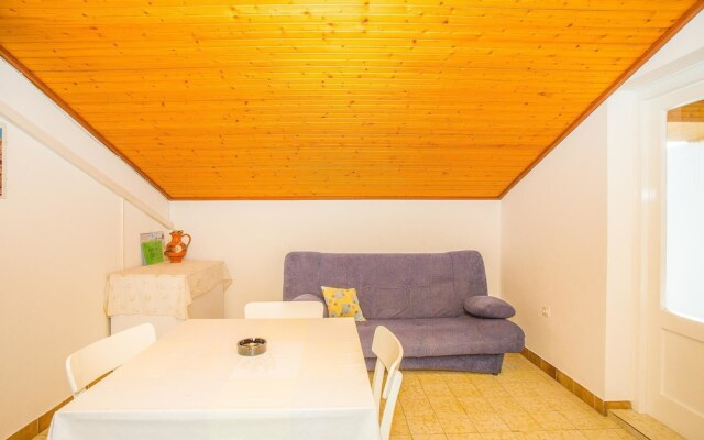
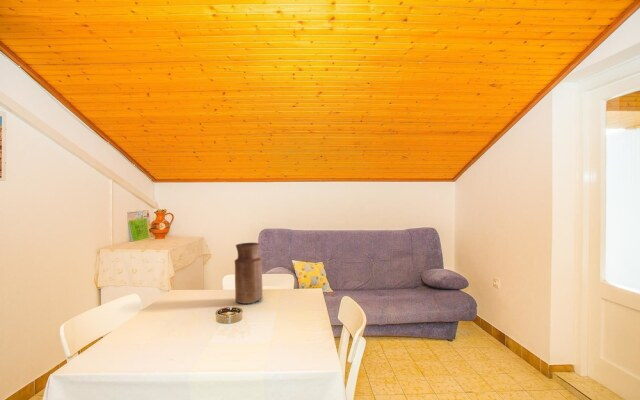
+ vase (248, 272)
